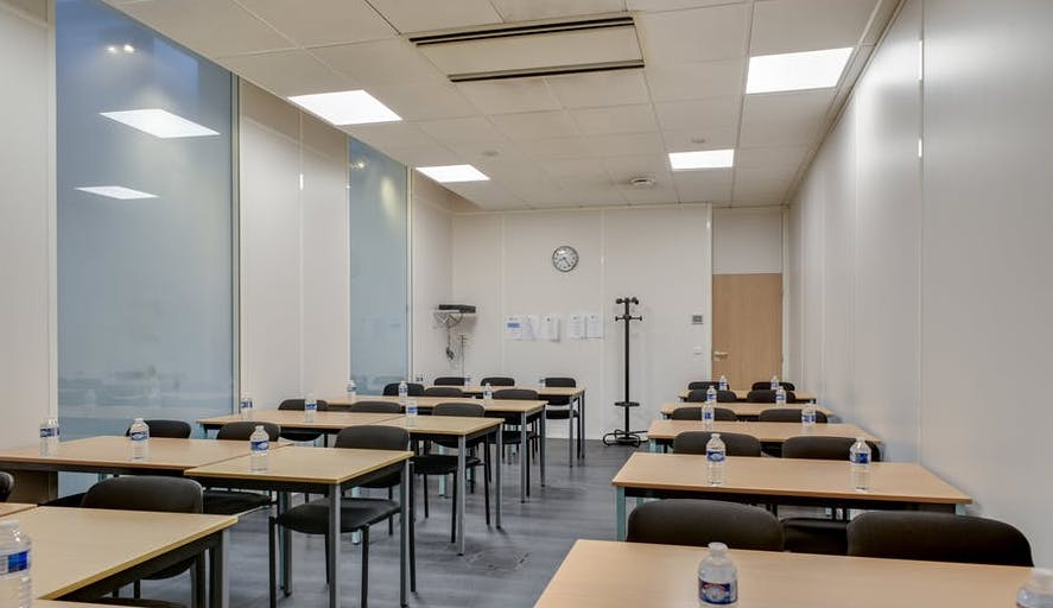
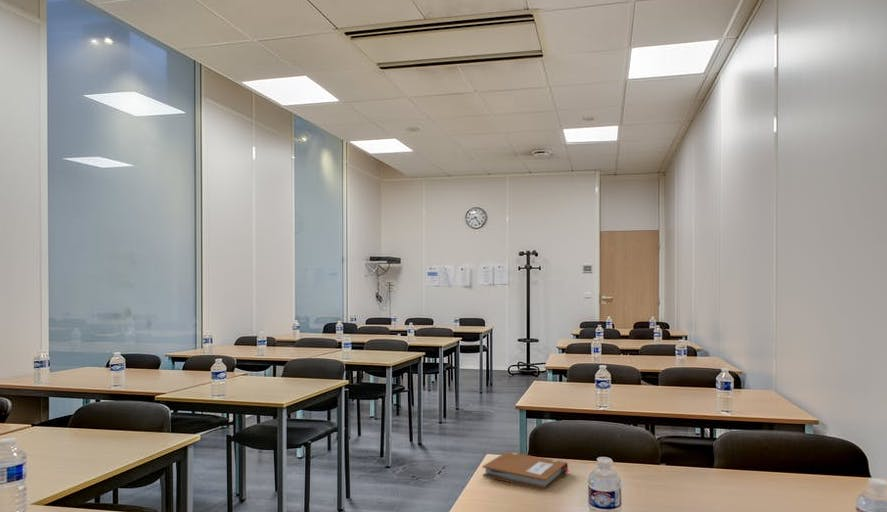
+ notebook (527, 469)
